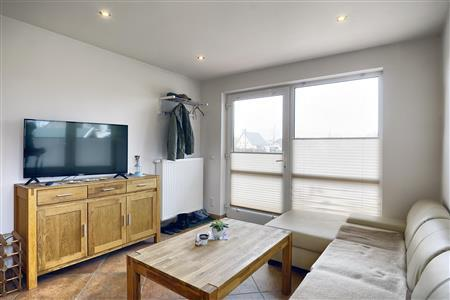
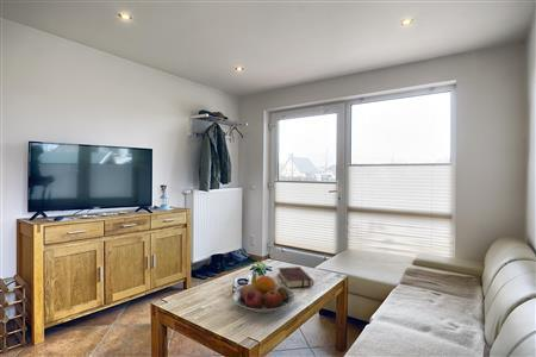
+ book (293, 275)
+ fruit bowl (263, 292)
